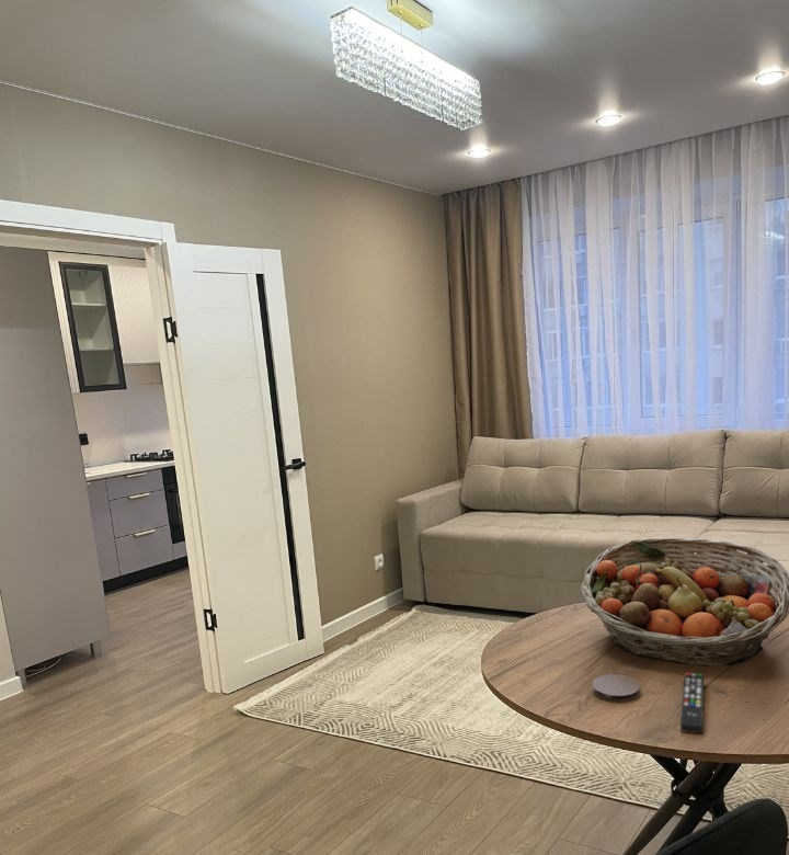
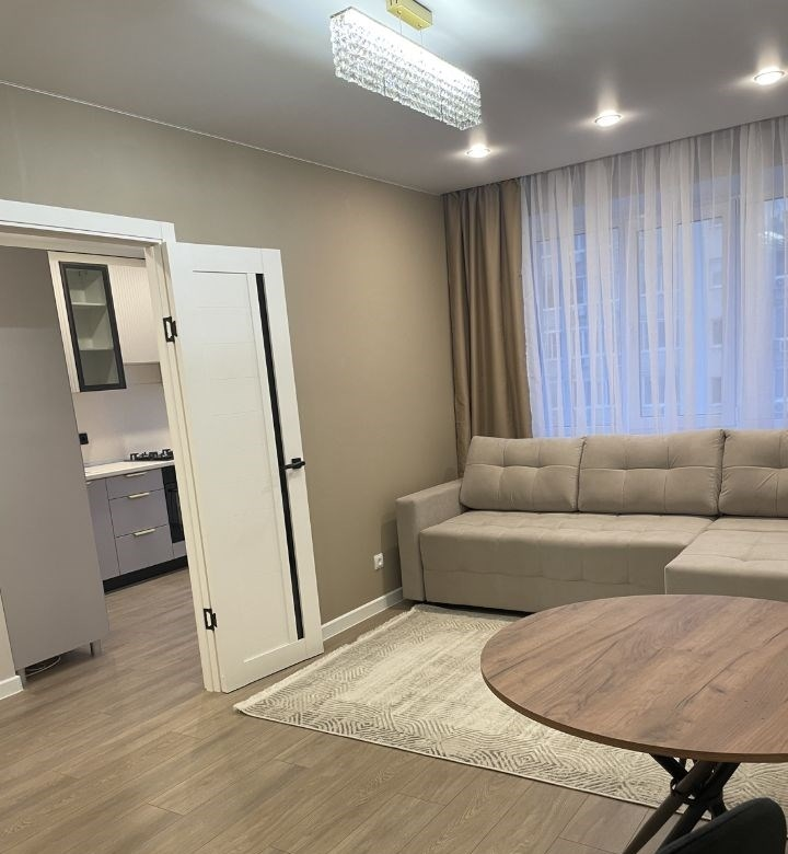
- fruit basket (682, 598)
- remote control (693, 700)
- coaster (616, 687)
